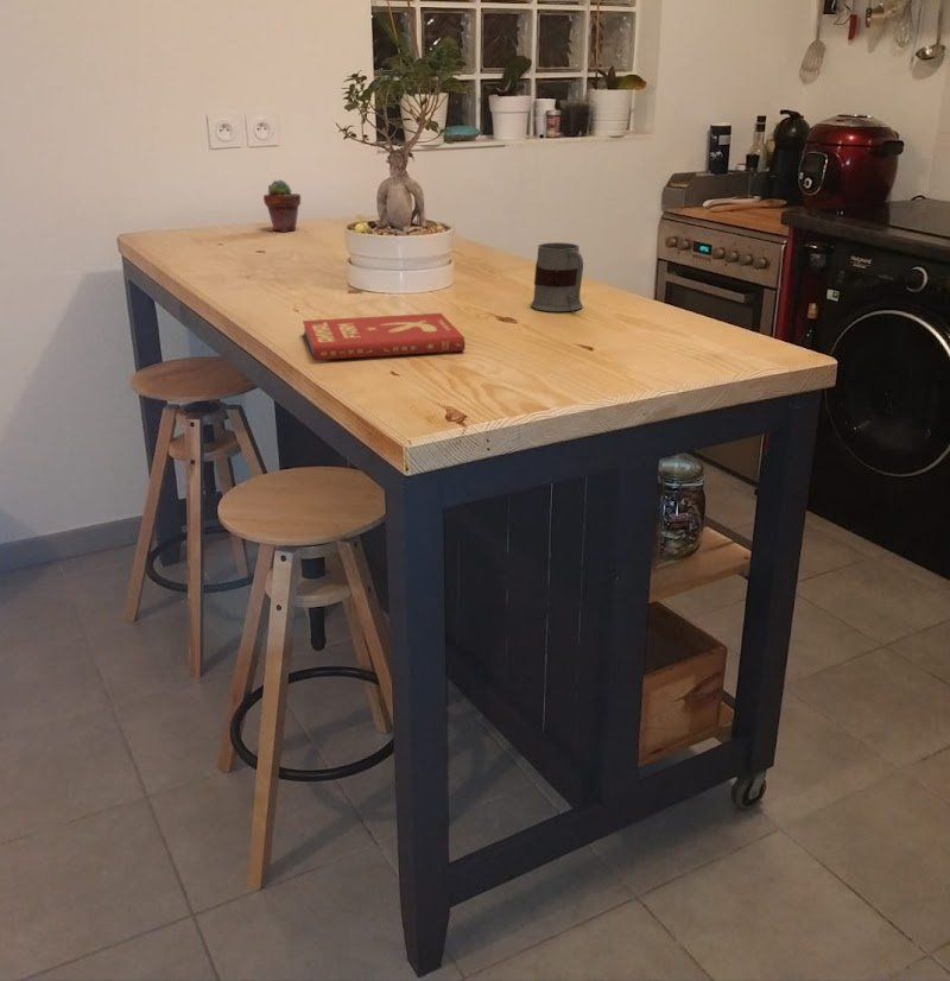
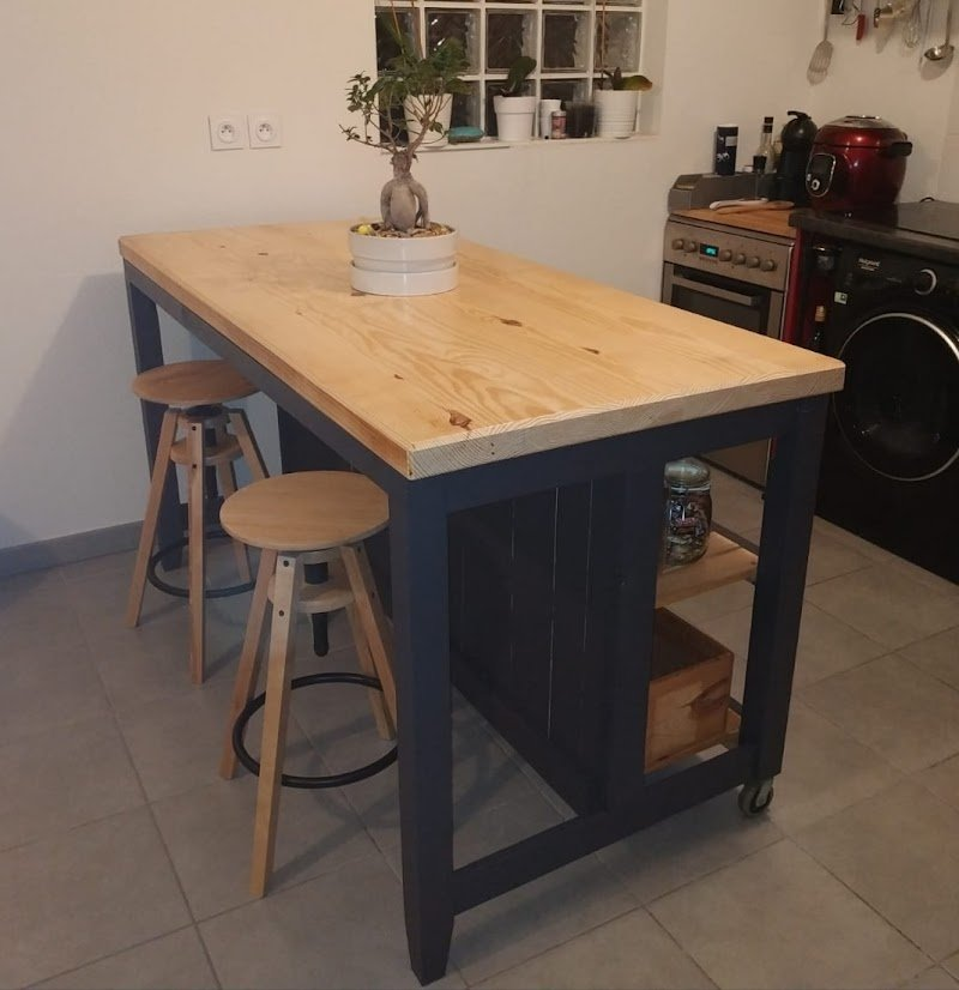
- potted succulent (283, 204)
- mug (562, 277)
- book (381, 335)
